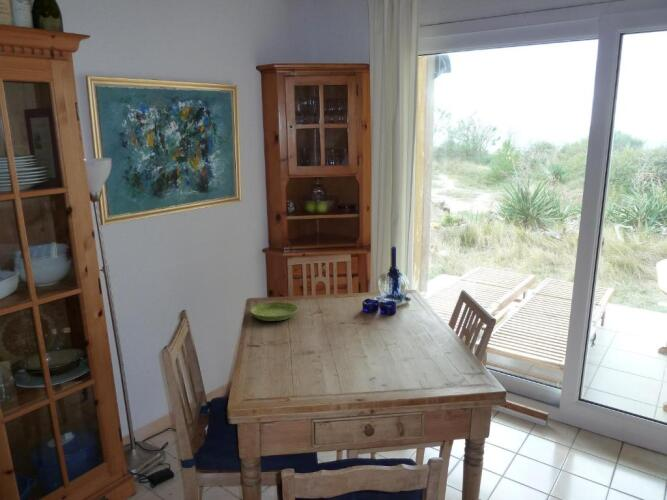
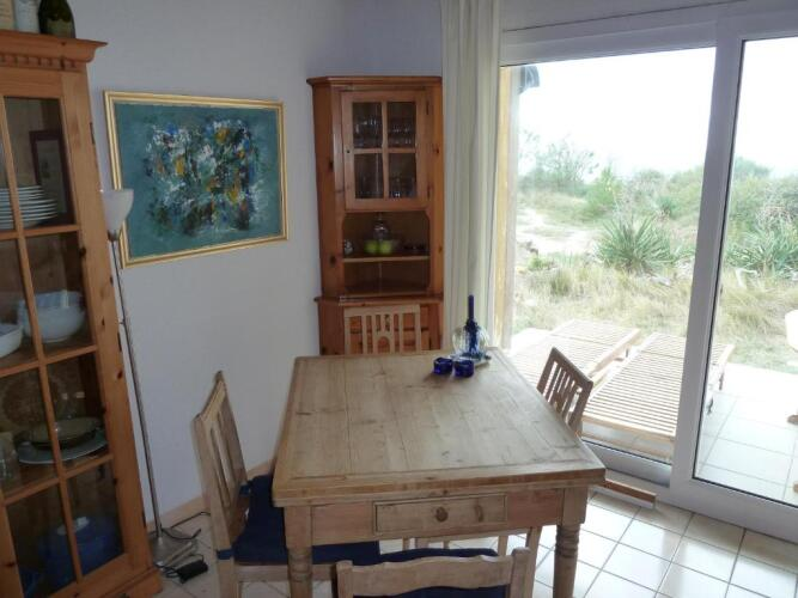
- saucer (274, 312)
